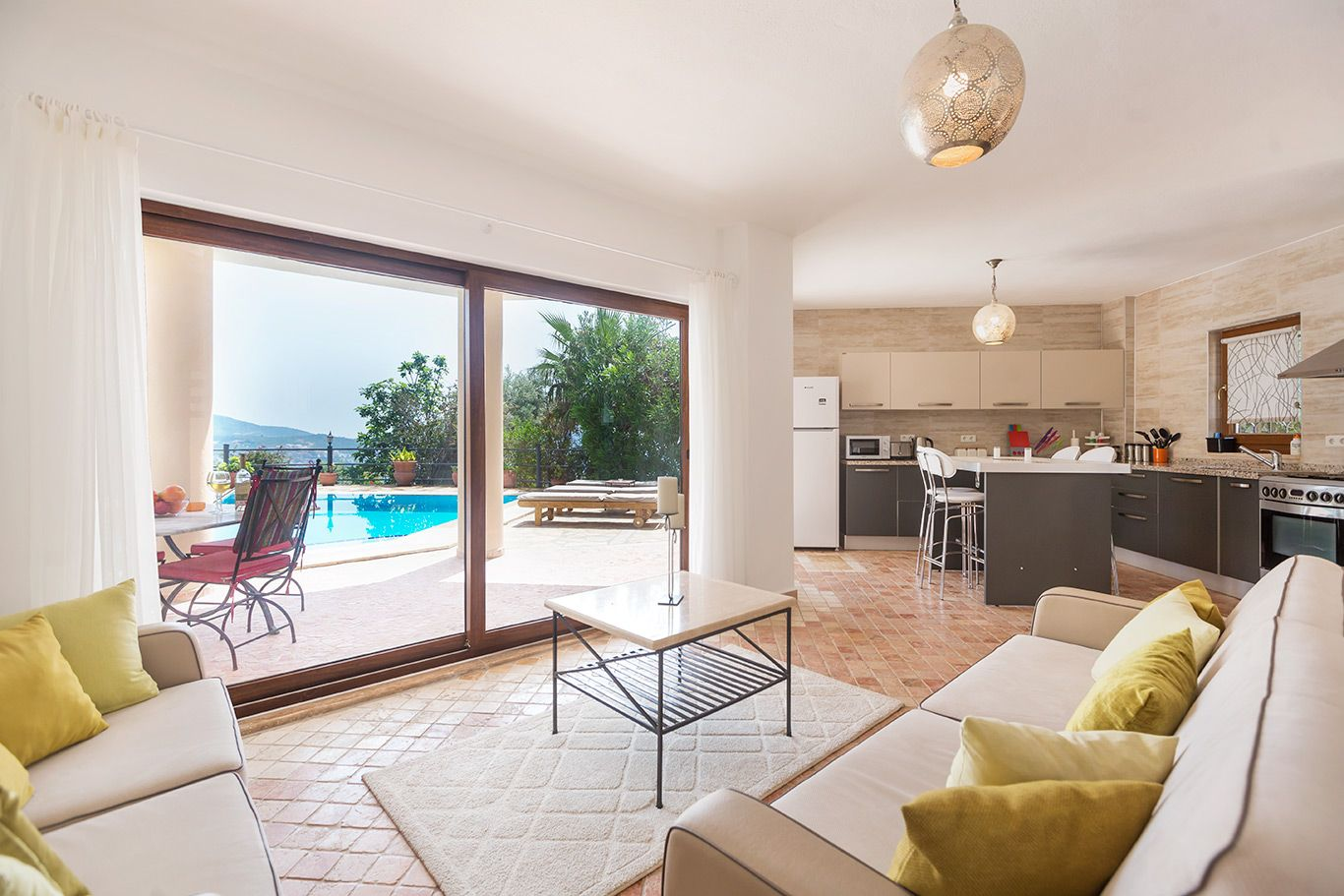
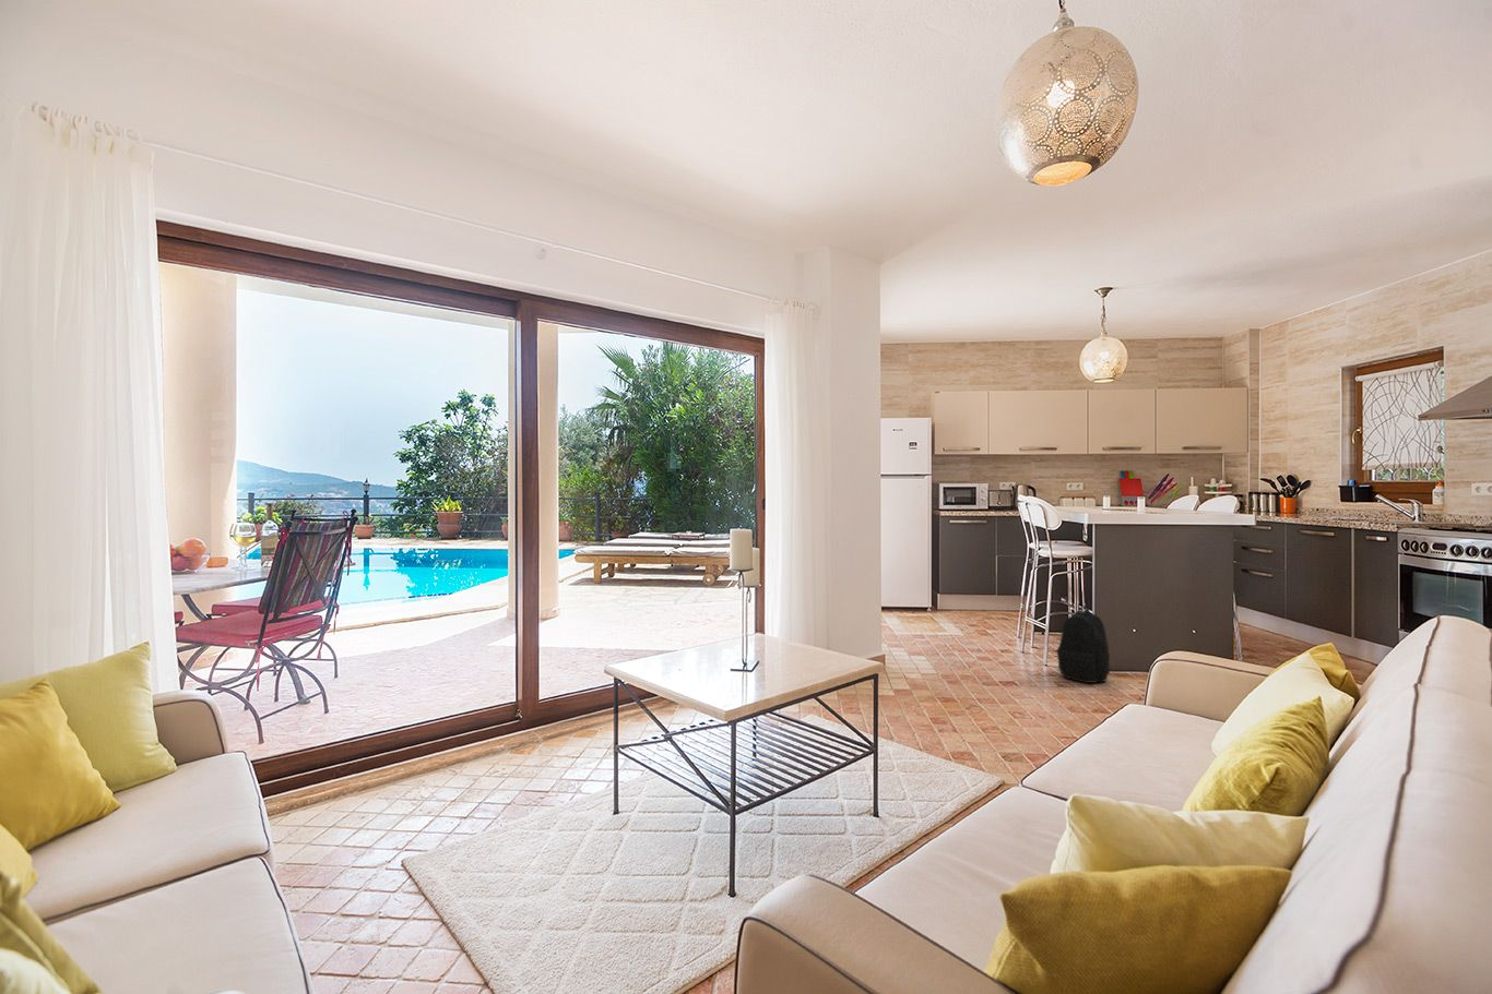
+ backpack (1082, 642)
